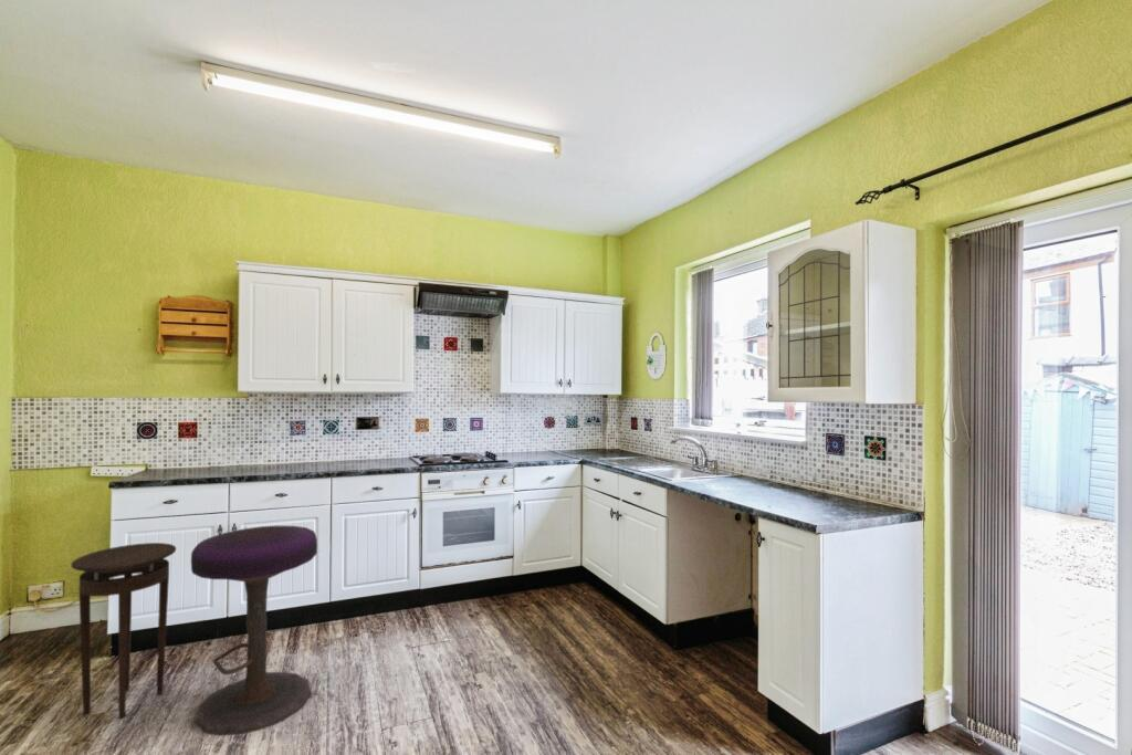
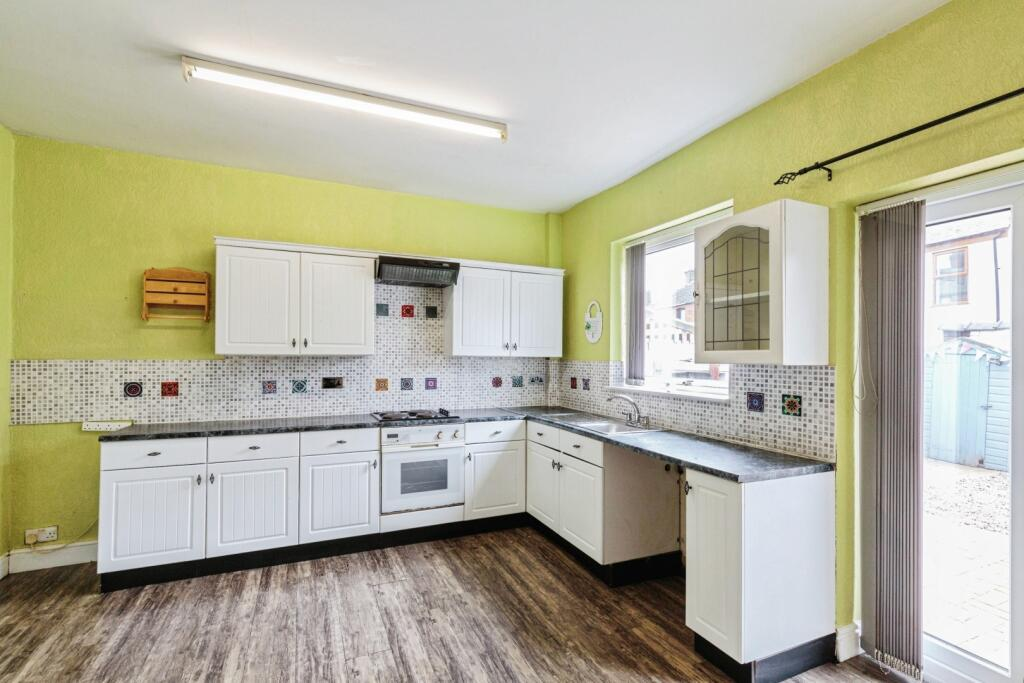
- stool (256, 617)
- stool (125, 628)
